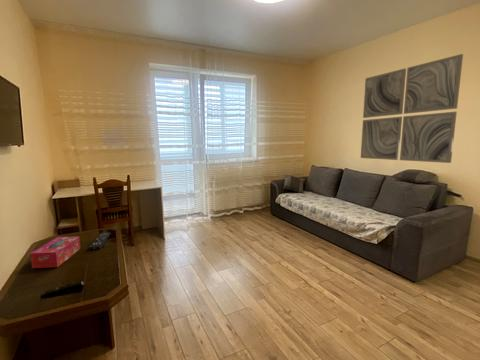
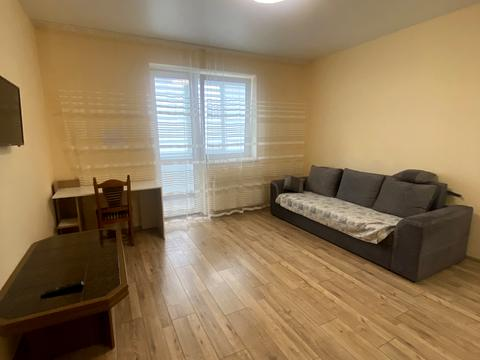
- tissue box (57, 250)
- remote control (100, 240)
- wall art (403, 116)
